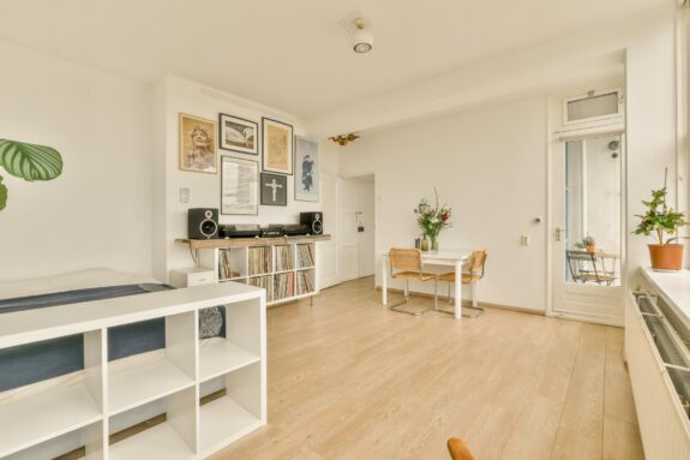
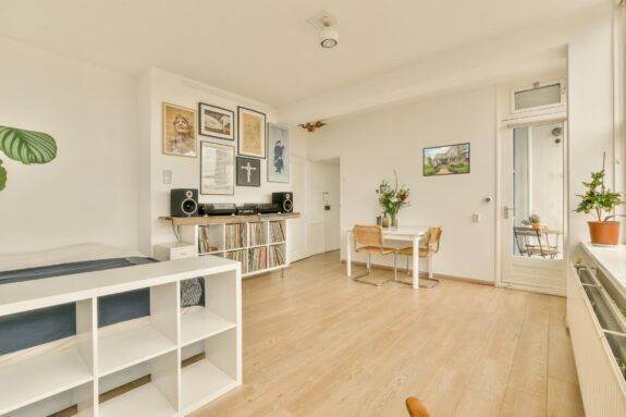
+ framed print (445, 160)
